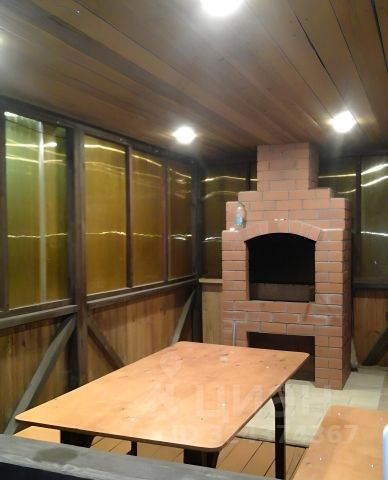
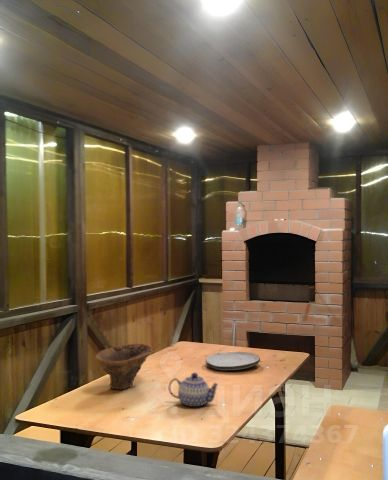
+ bowl (125, 367)
+ teapot (193, 387)
+ plate (232, 361)
